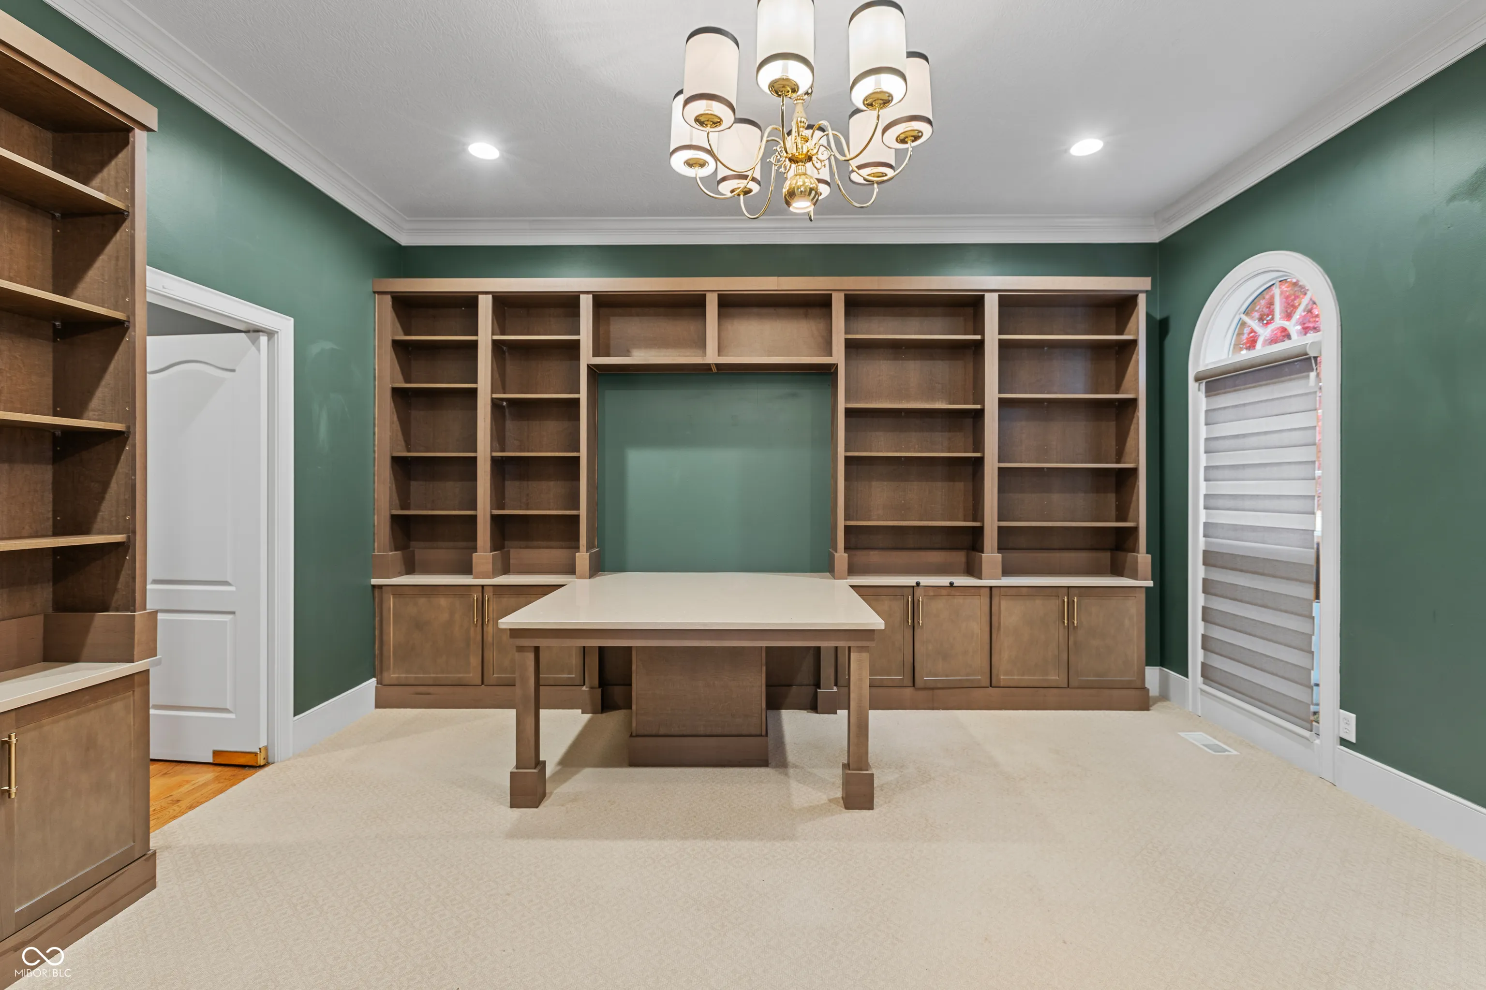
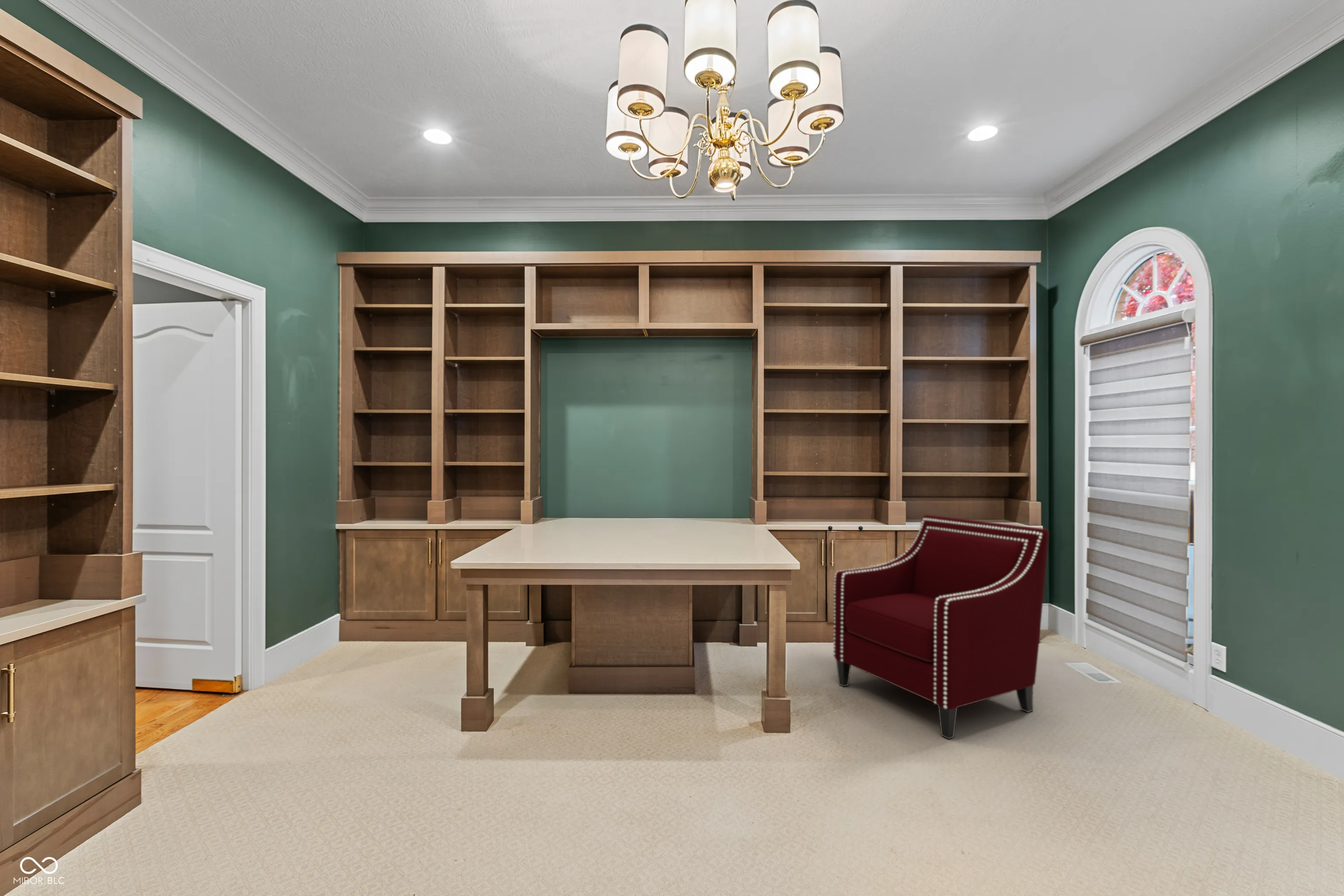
+ armchair (936, 610)
